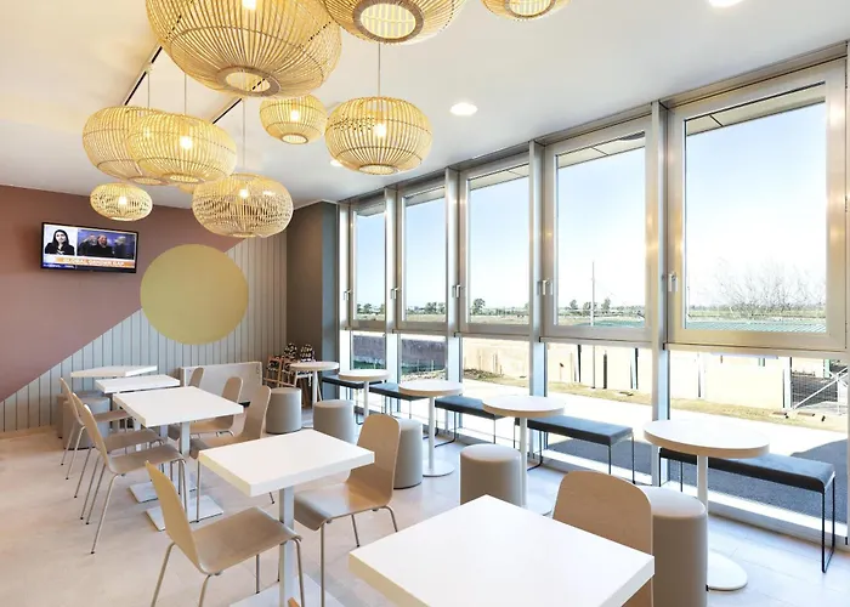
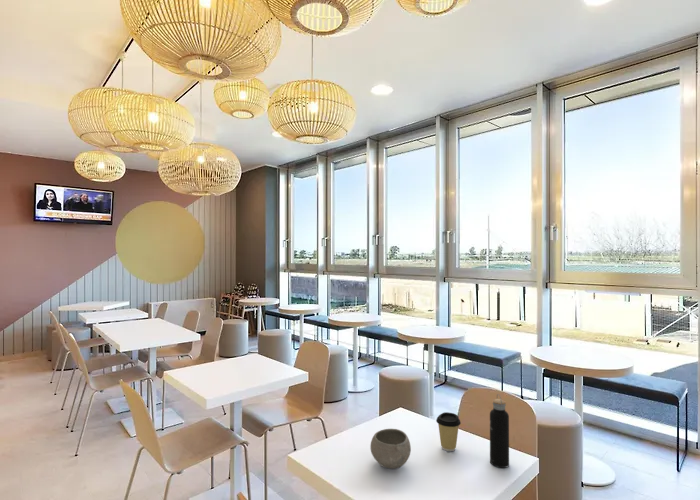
+ coffee cup (448, 432)
+ water bottle (499, 428)
+ ceramic bowl (390, 450)
